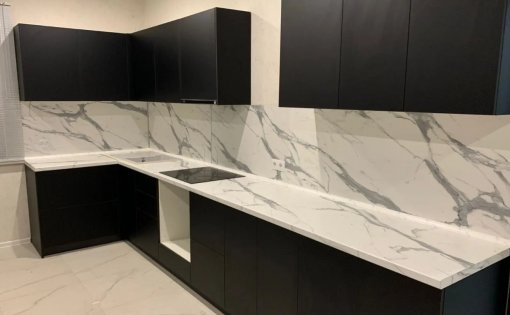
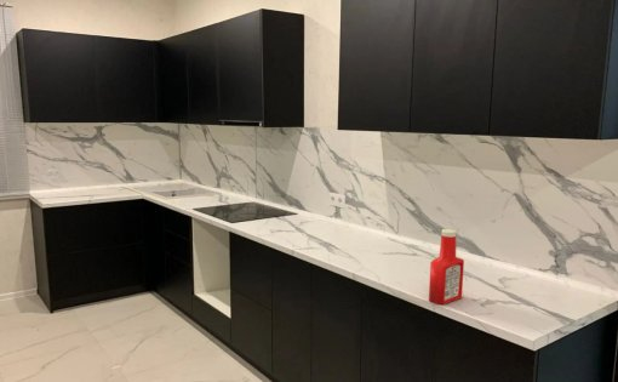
+ soap bottle (447, 264)
